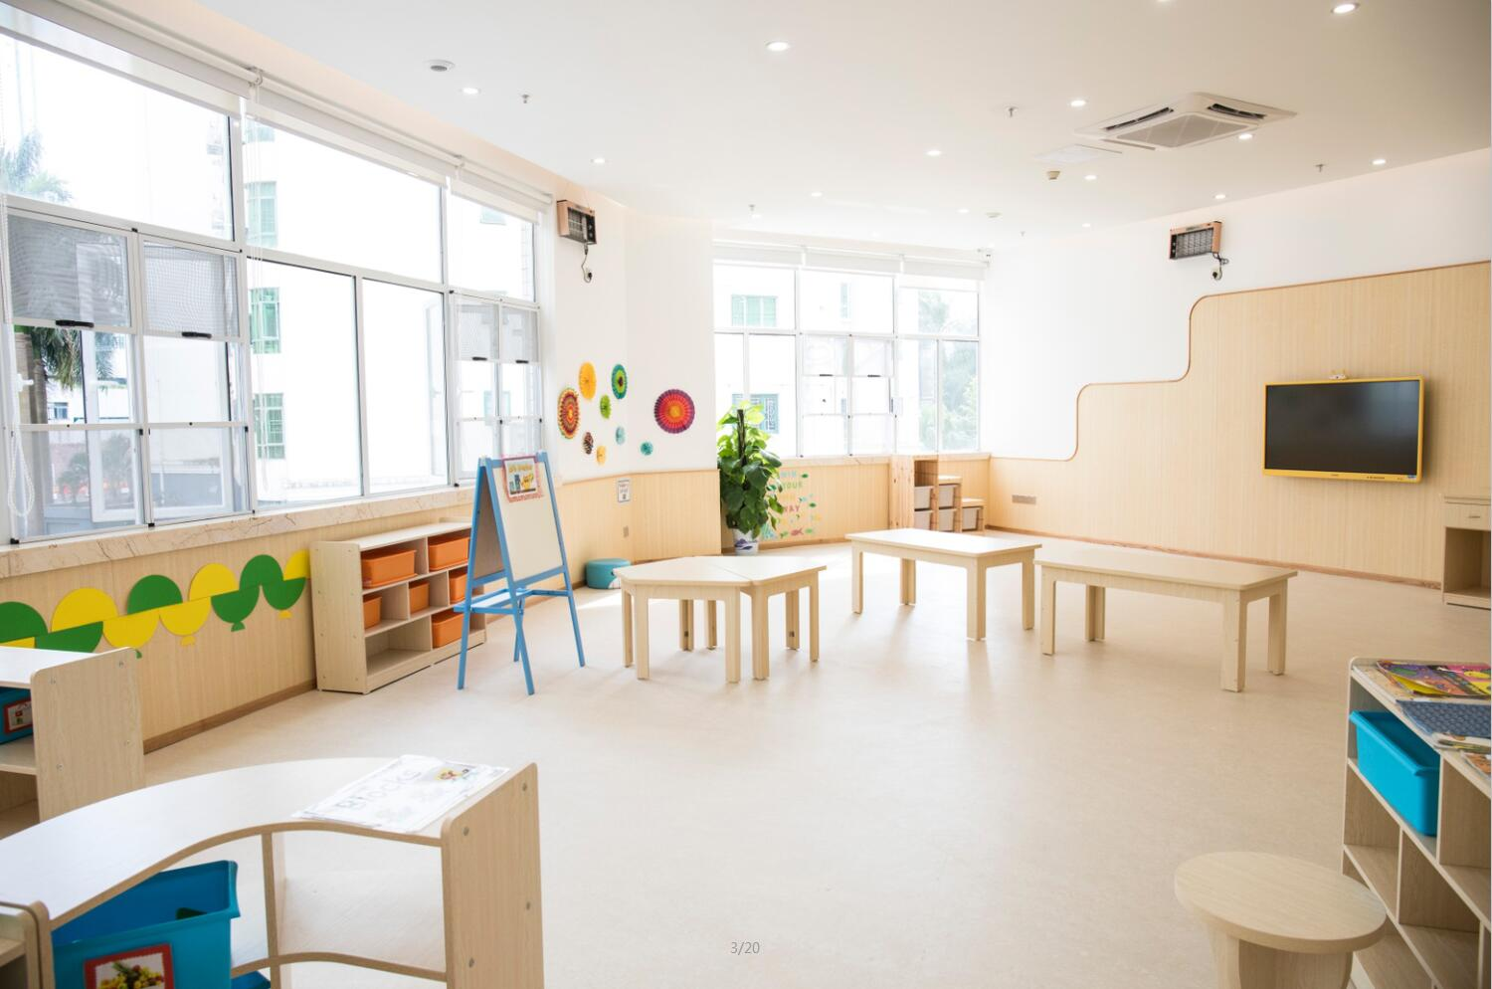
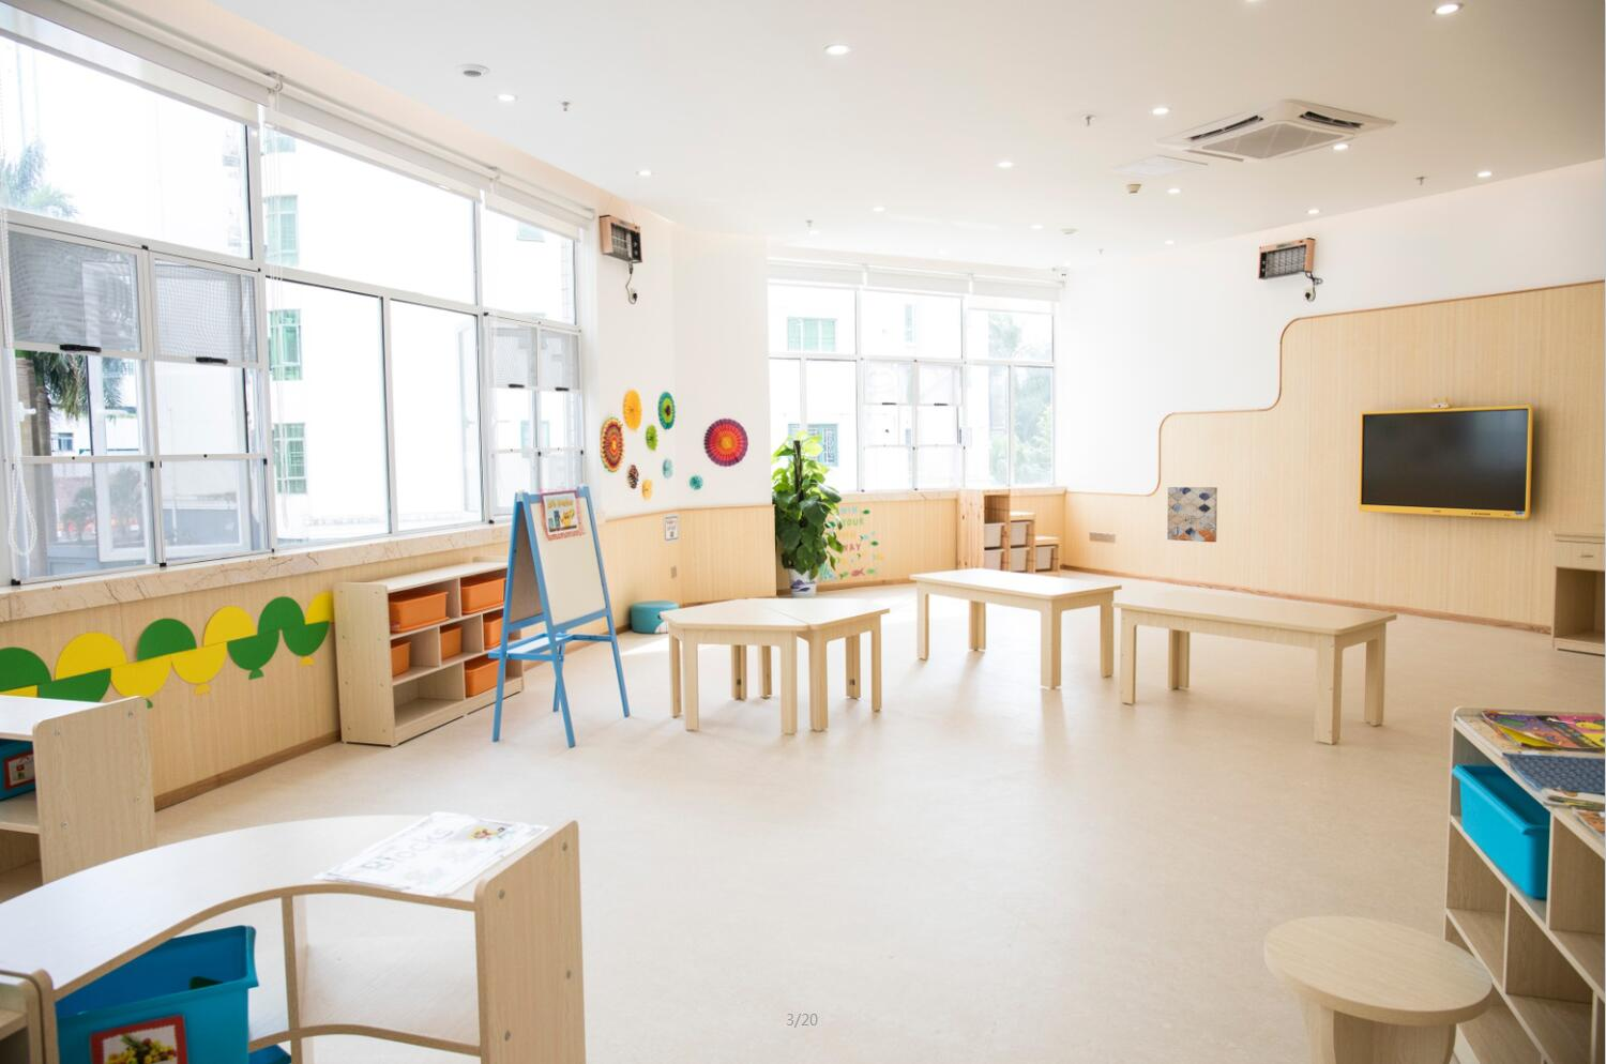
+ wall art (1191, 514)
